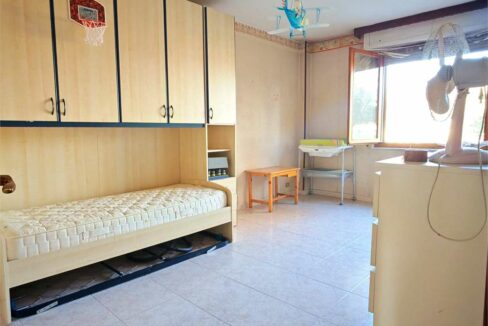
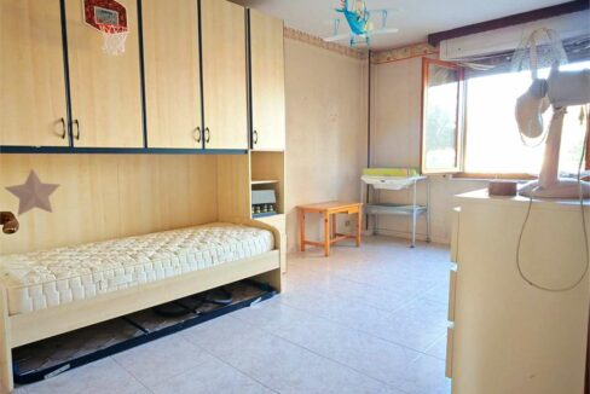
+ decorative star (34, 191)
